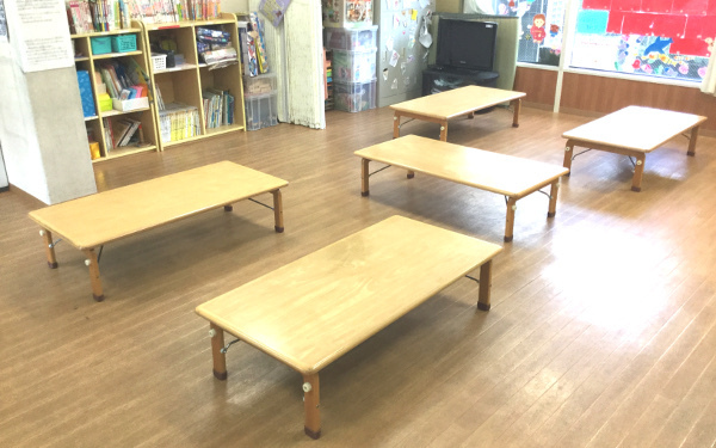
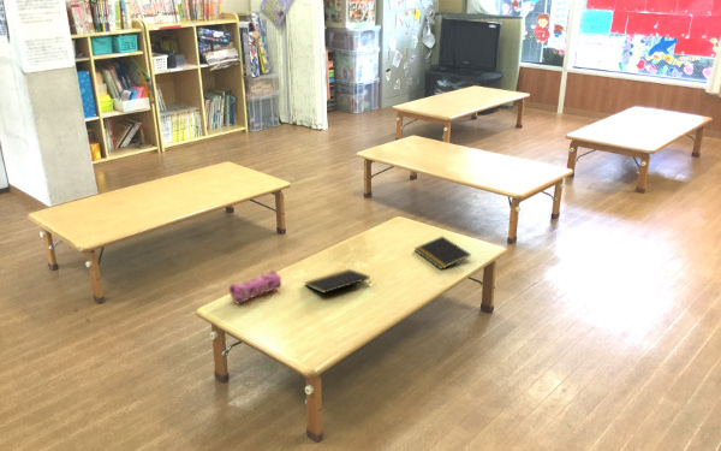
+ pencil case (255, 286)
+ notepad (441, 251)
+ notepad (336, 280)
